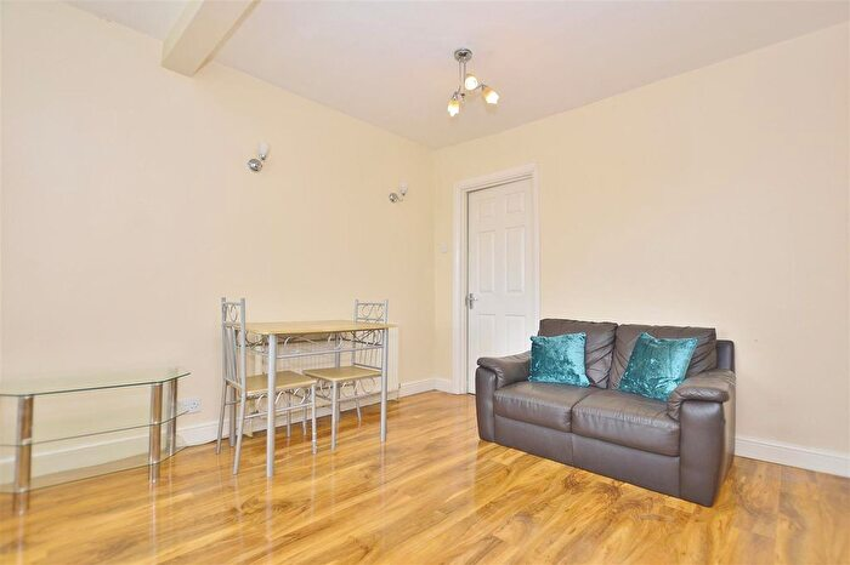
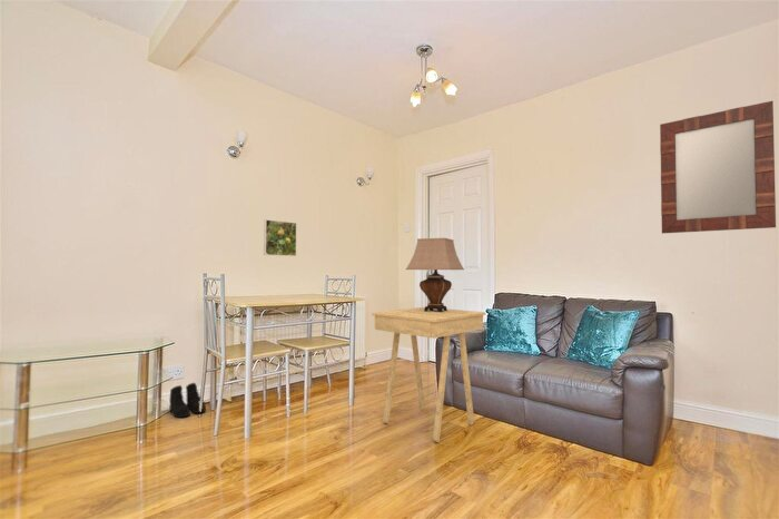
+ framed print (280, 238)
+ home mirror (713, 172)
+ table lamp (435, 274)
+ side table (420, 368)
+ boots (187, 398)
